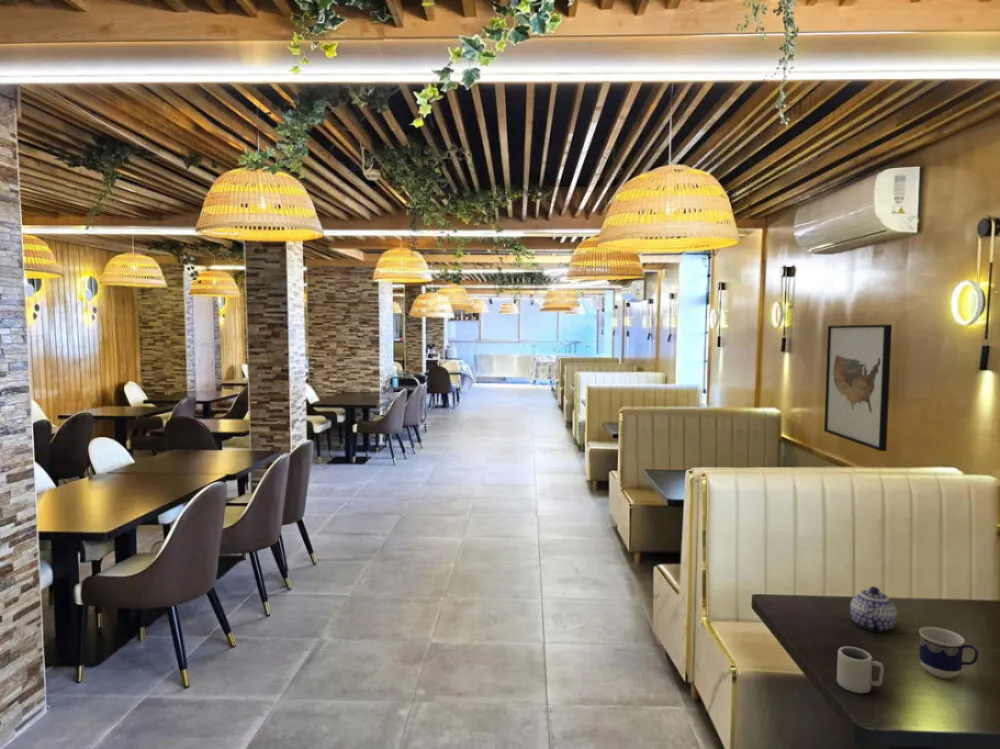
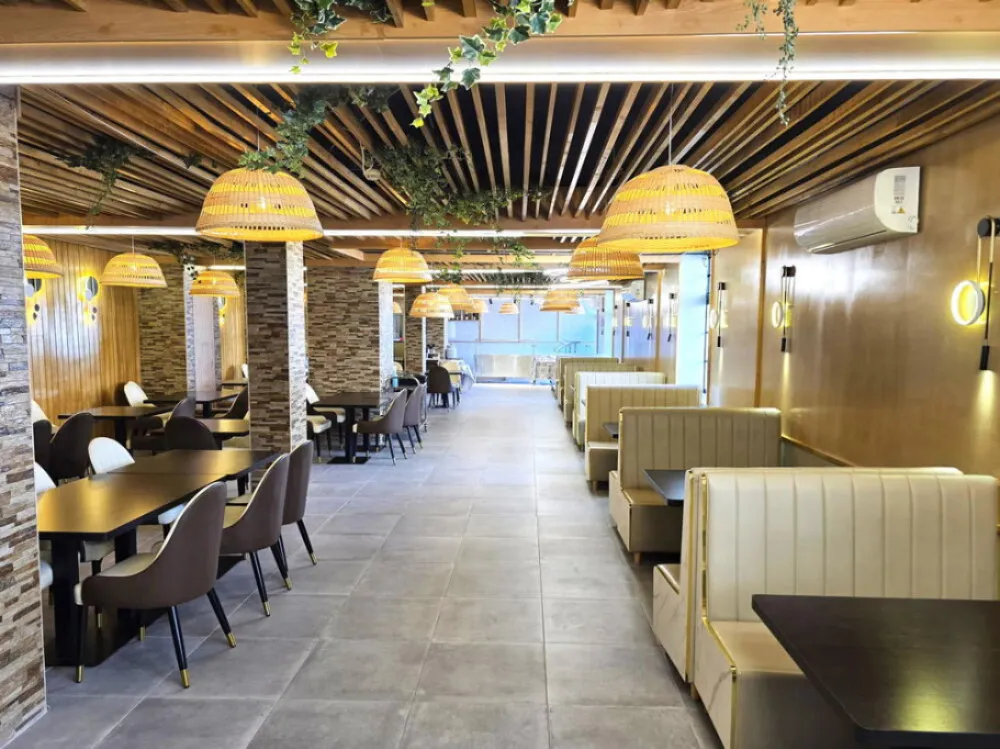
- cup (947, 655)
- wall art (854, 383)
- cup (860, 670)
- teapot (873, 606)
